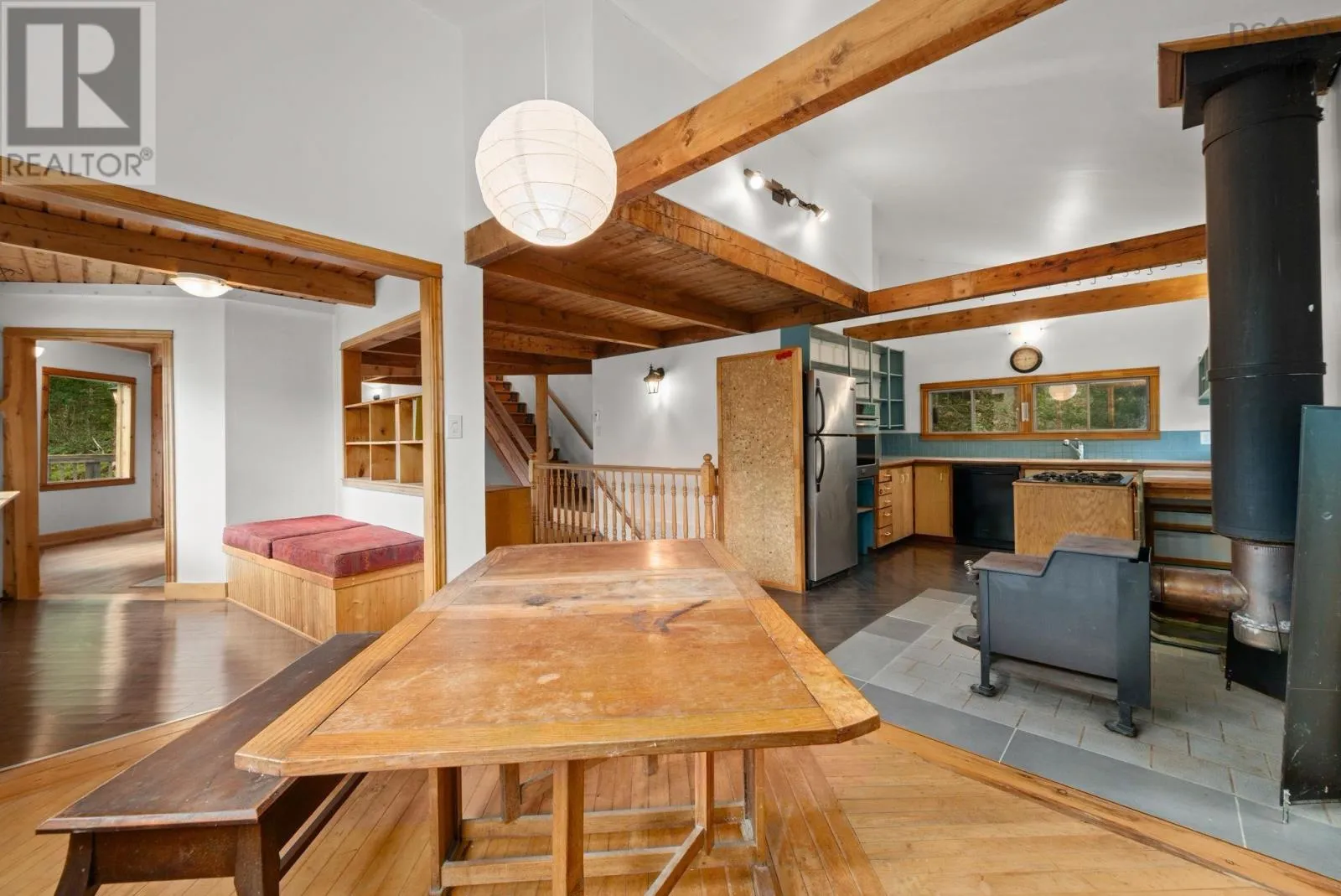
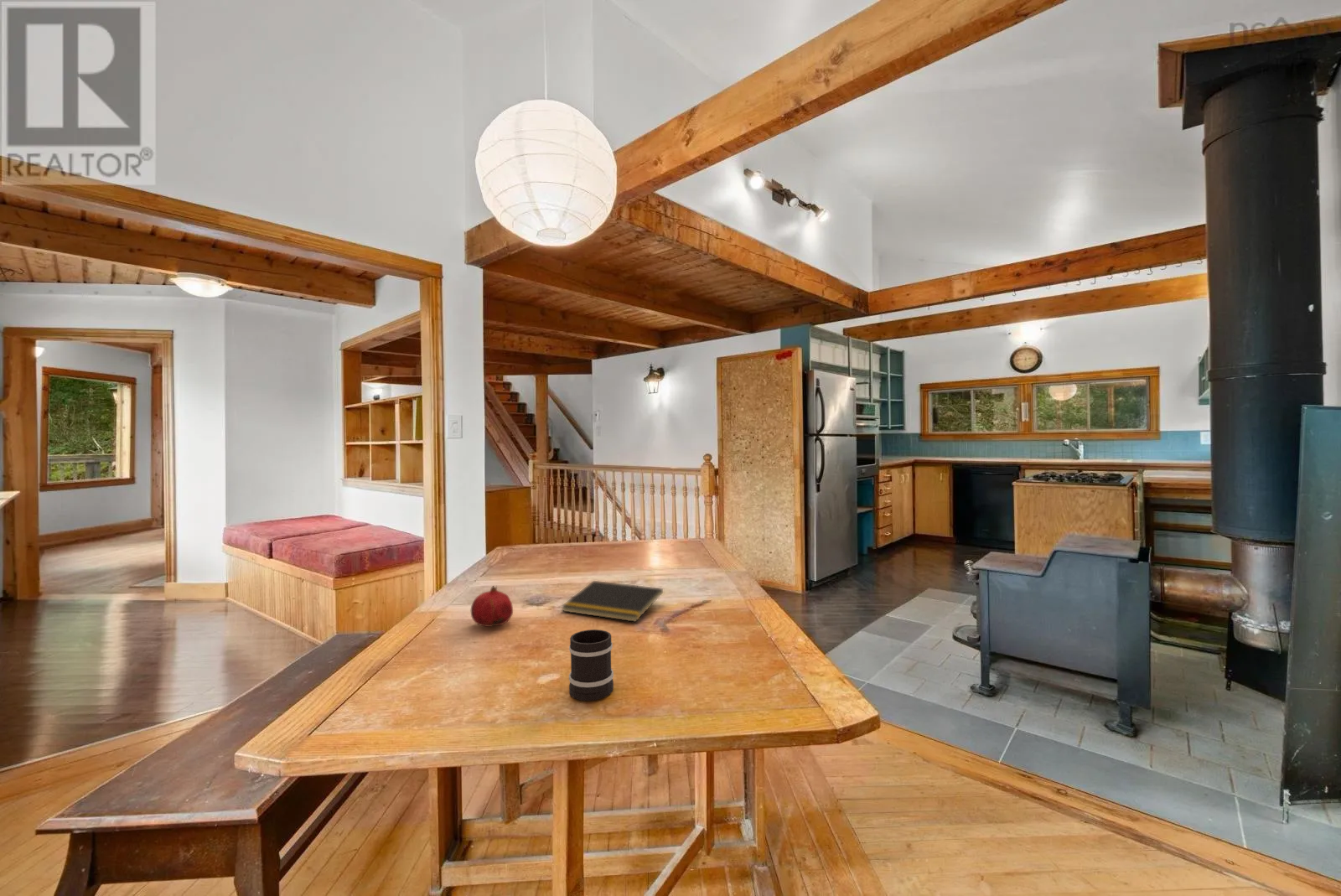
+ mug (593, 660)
+ notepad (613, 599)
+ fruit (492, 605)
